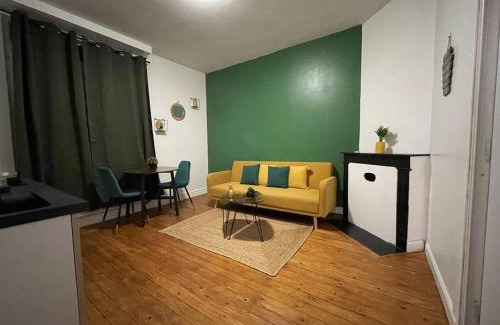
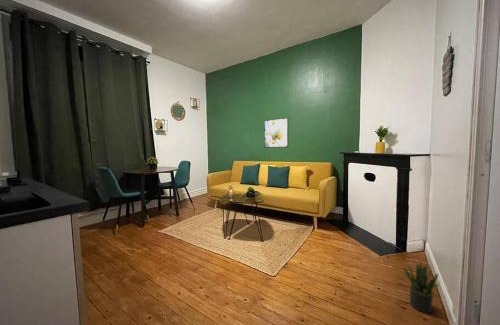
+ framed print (275, 133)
+ potted plant (418, 284)
